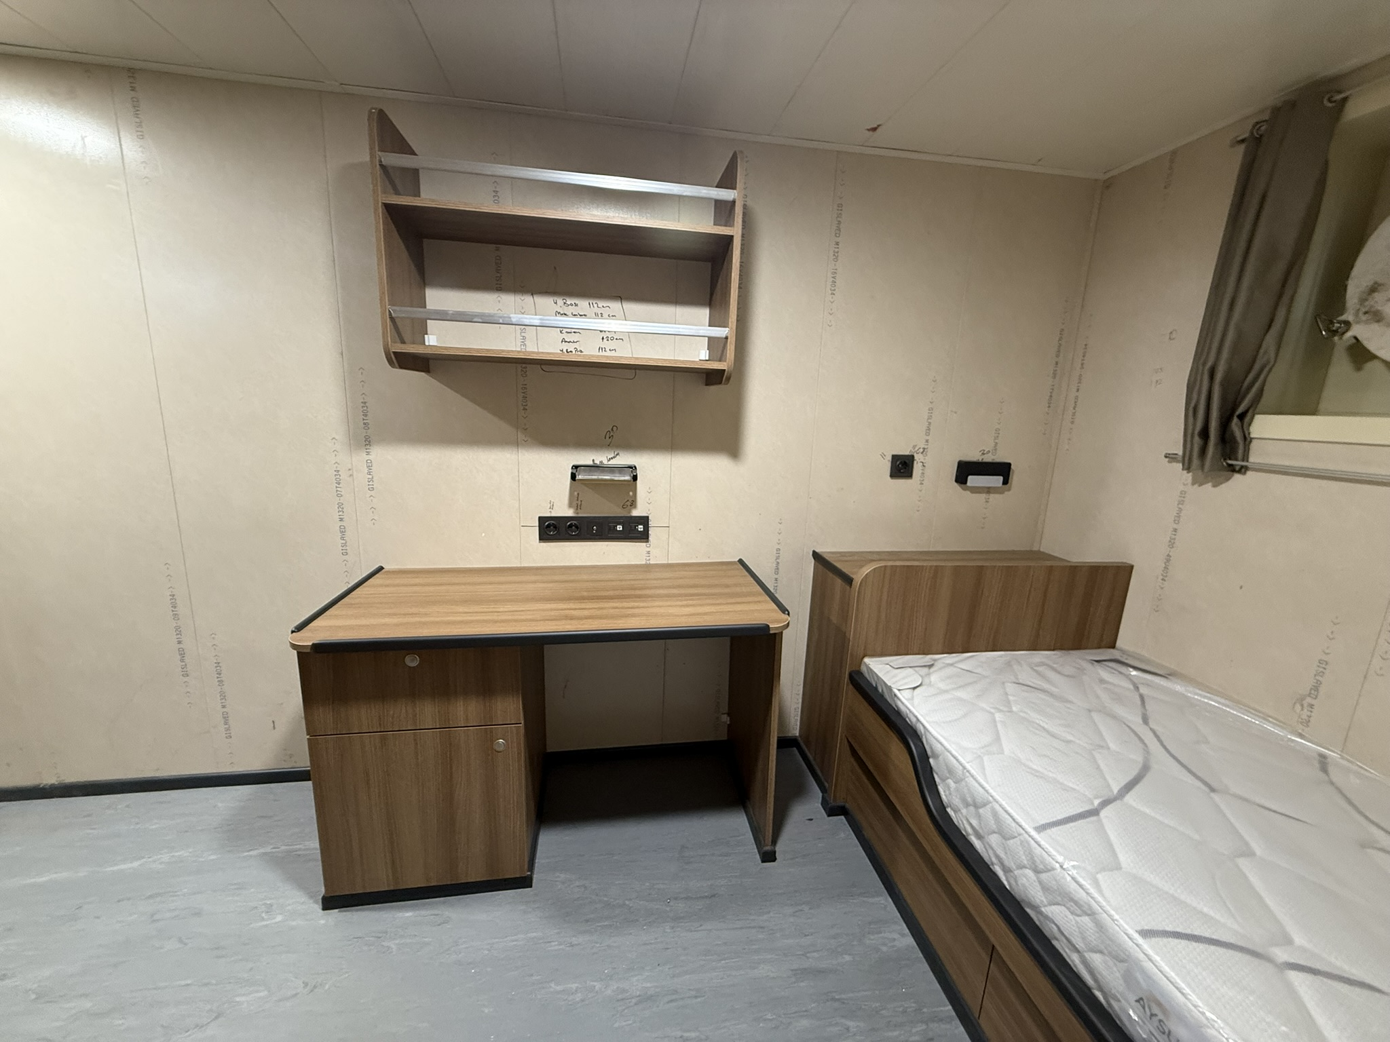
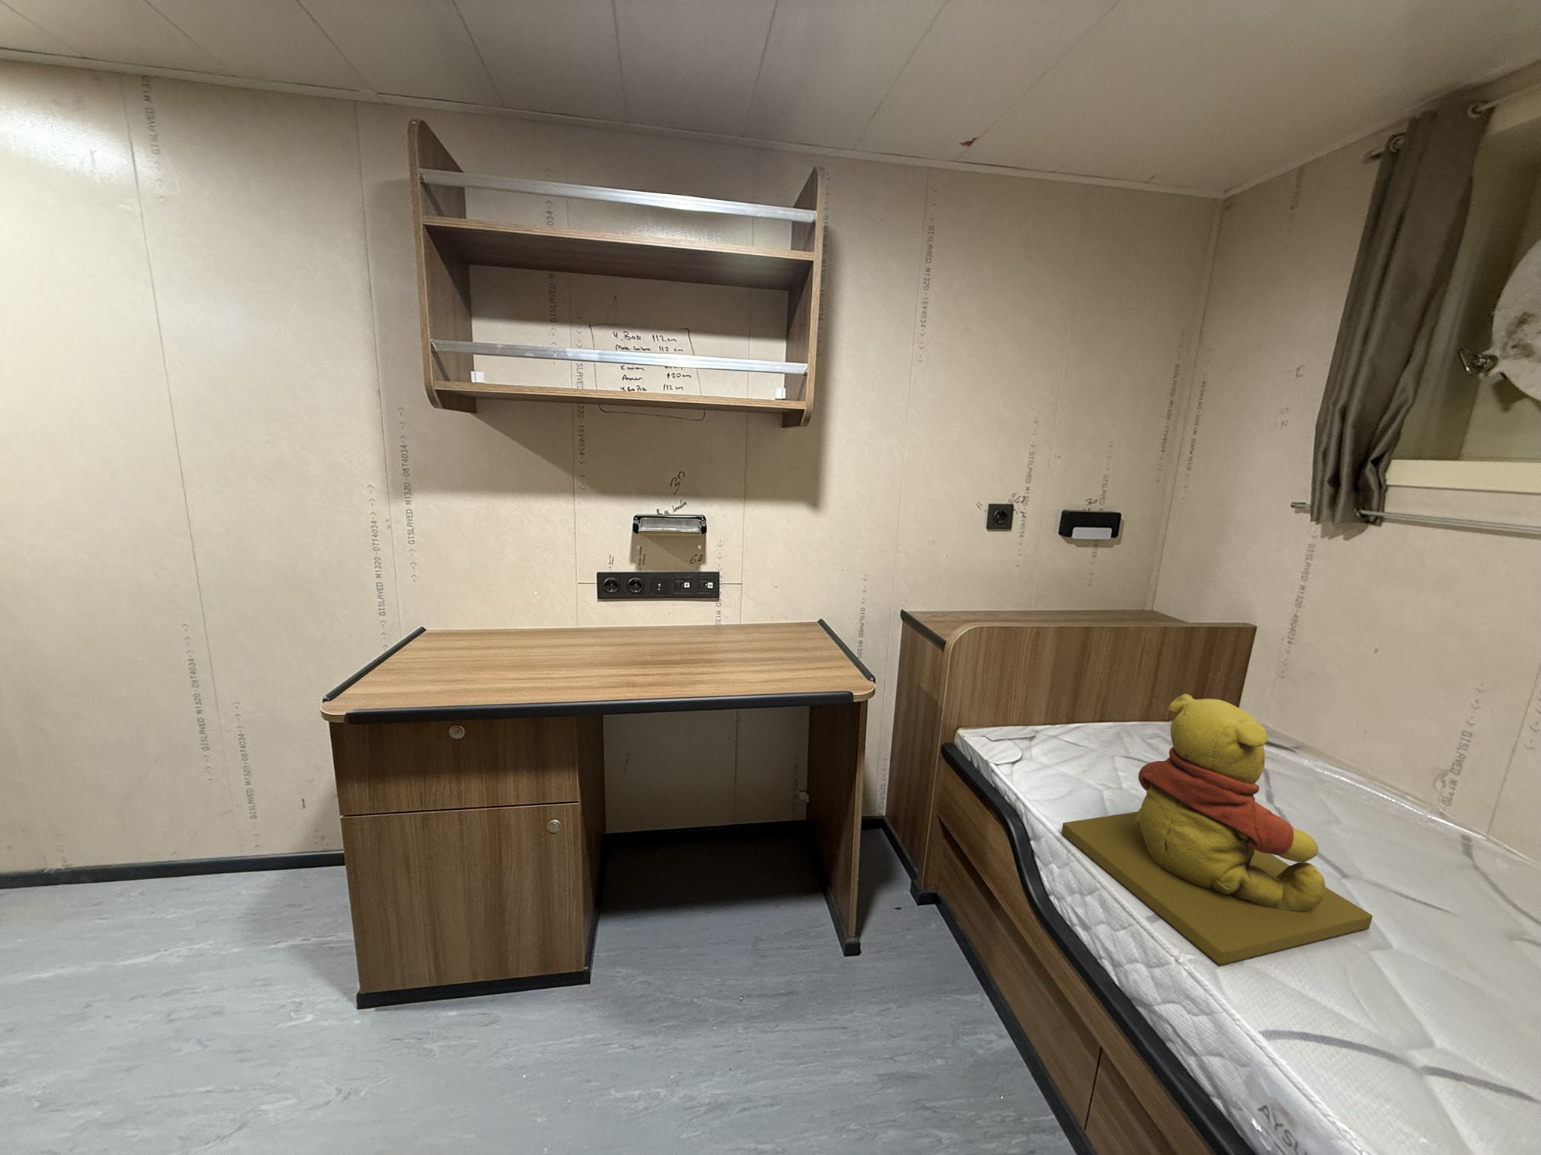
+ teddy bear (1217, 791)
